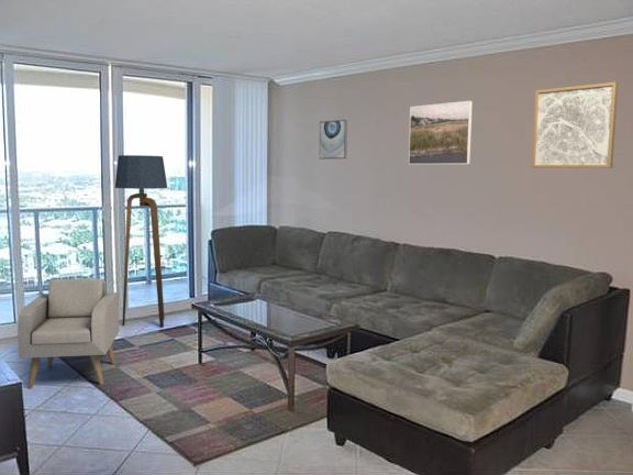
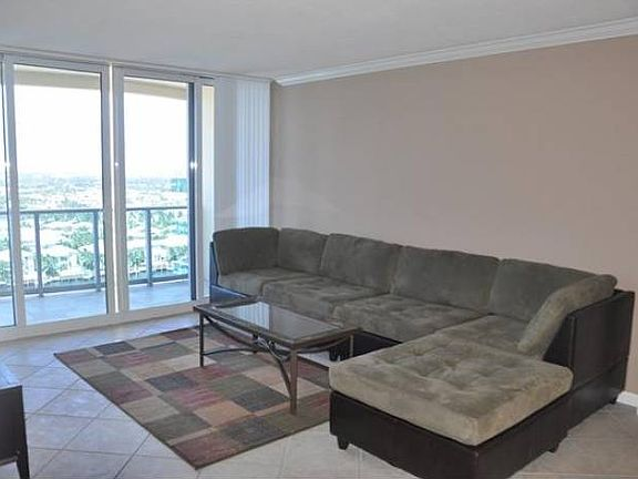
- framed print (438, 134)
- floor lamp (153, 241)
- wall art (332, 140)
- armchair (73, 329)
- wall art (571, 128)
